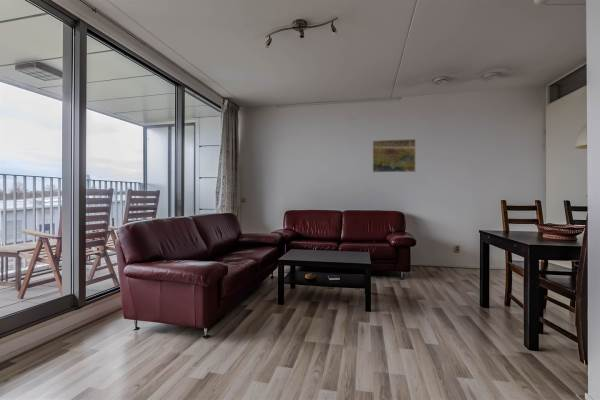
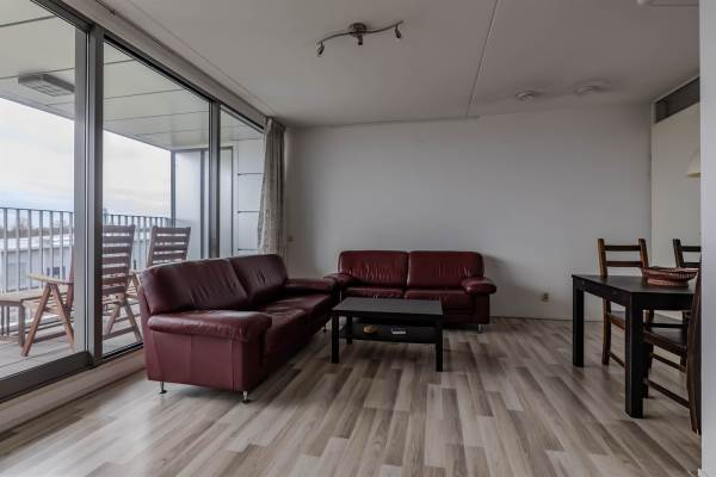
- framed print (393, 156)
